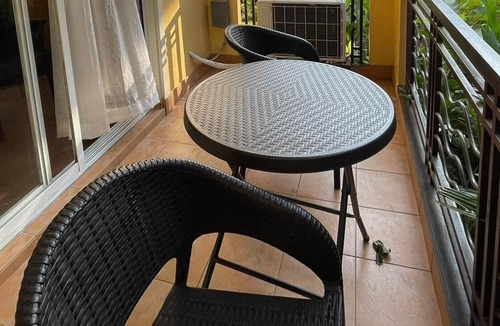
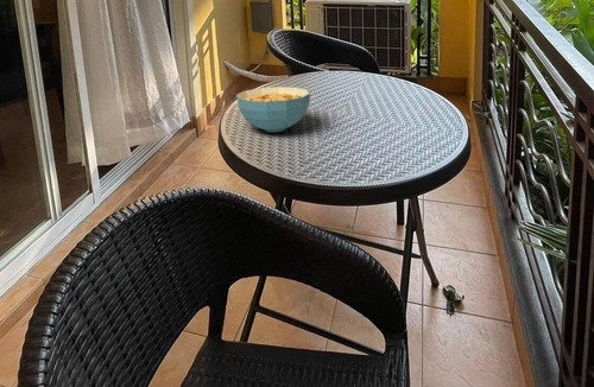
+ cereal bowl (273, 112)
